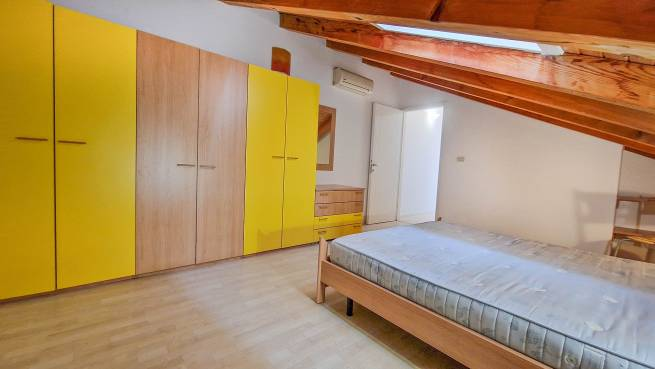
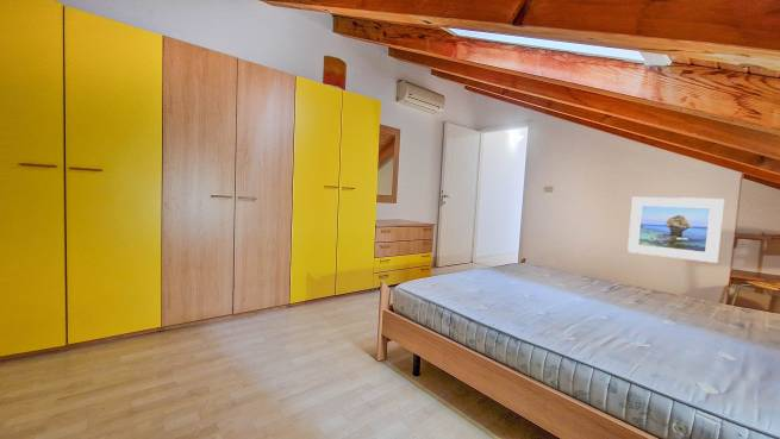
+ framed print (672, 227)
